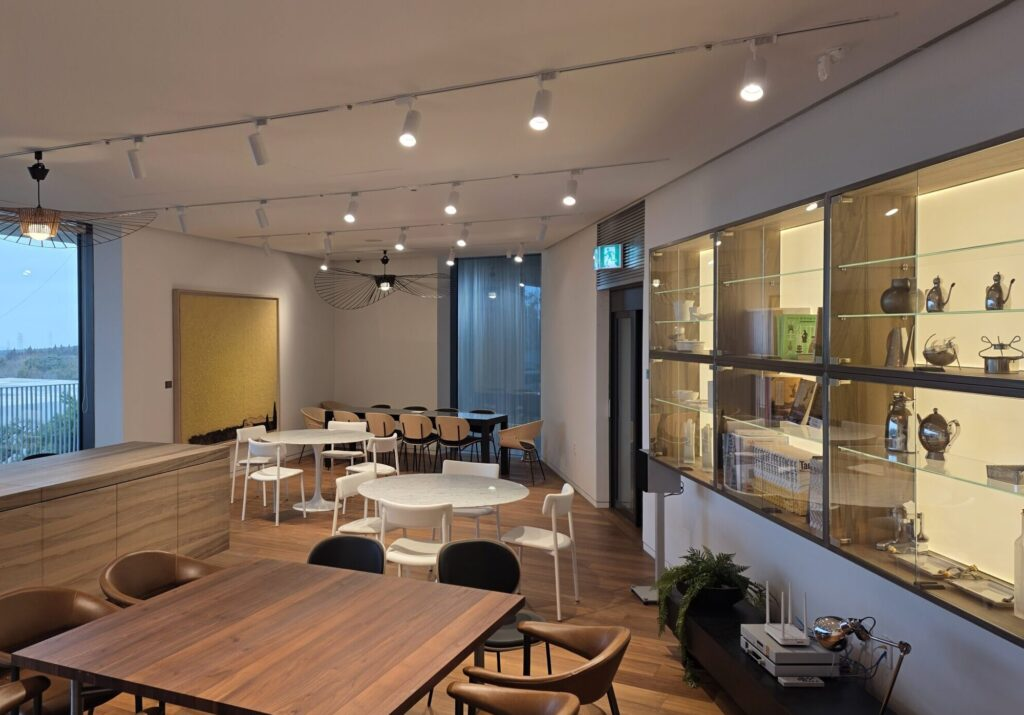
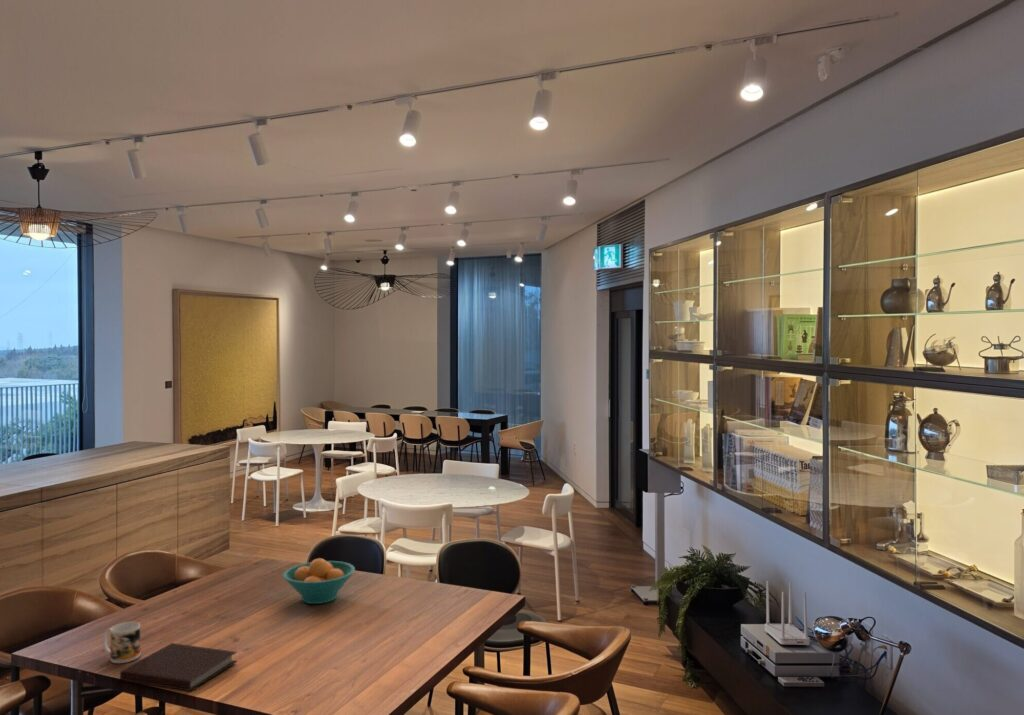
+ notebook (180, 666)
+ mug (120, 641)
+ fruit bowl (319, 578)
